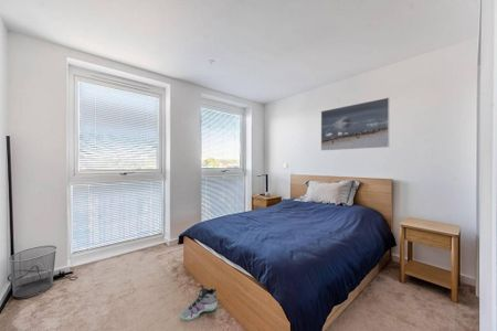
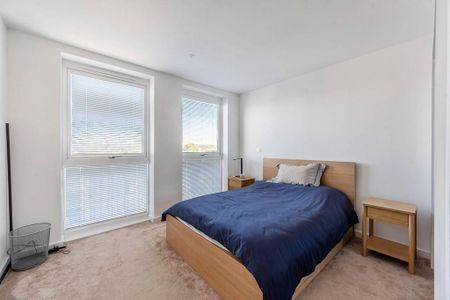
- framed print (351, 127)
- sneaker (199, 299)
